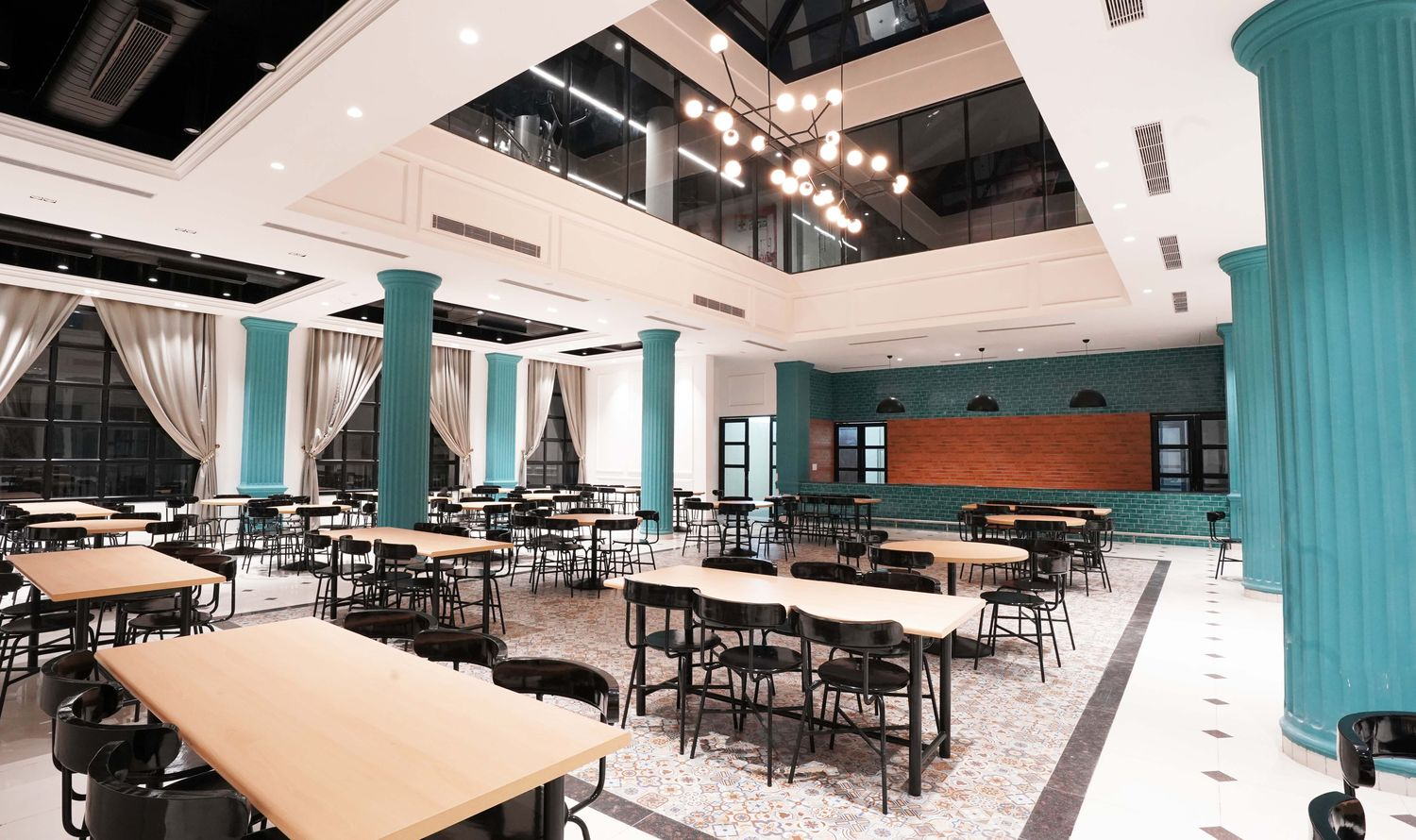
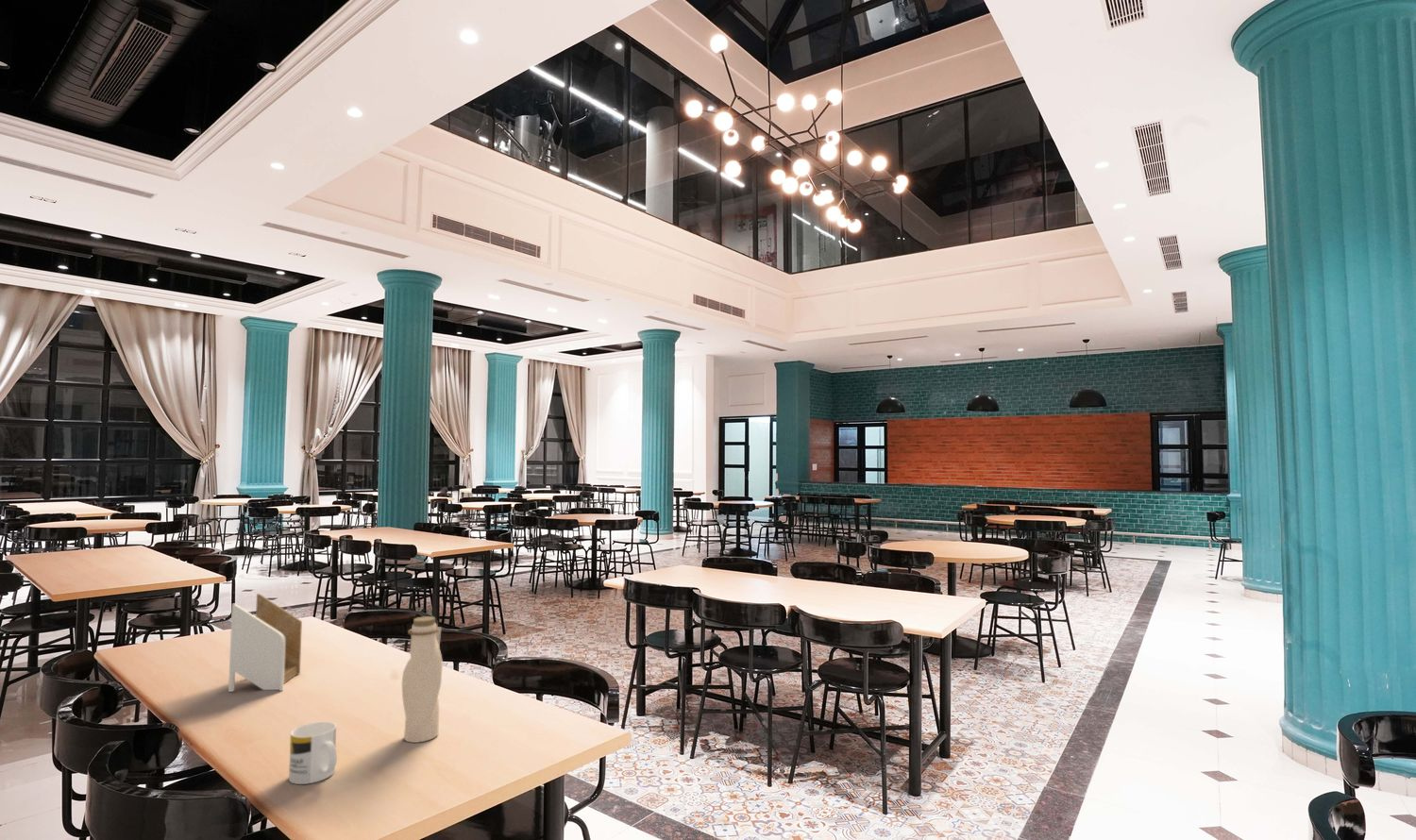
+ napkin holder (268, 640)
+ mug (316, 754)
+ water bottle (423, 676)
